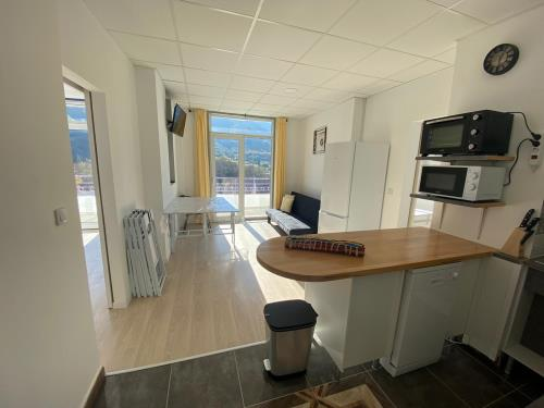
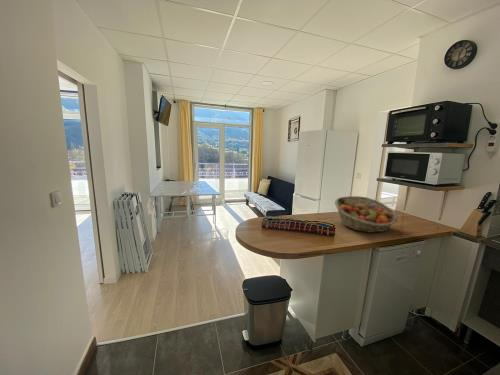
+ fruit basket (364, 213)
